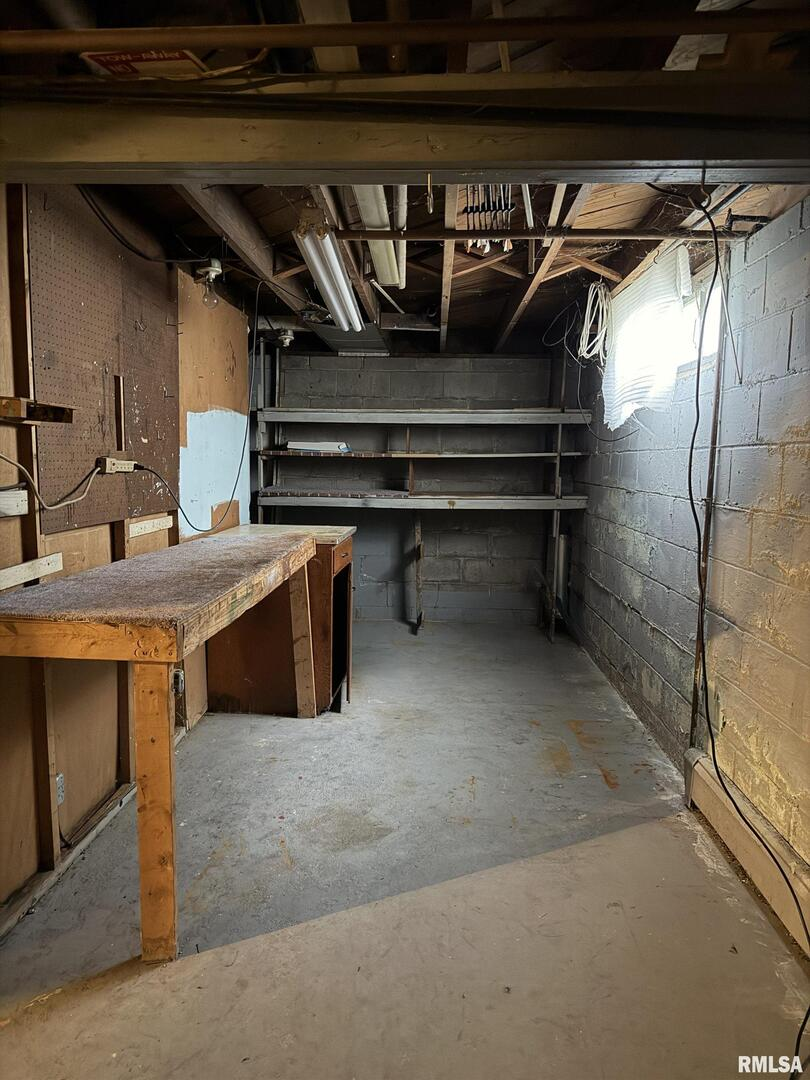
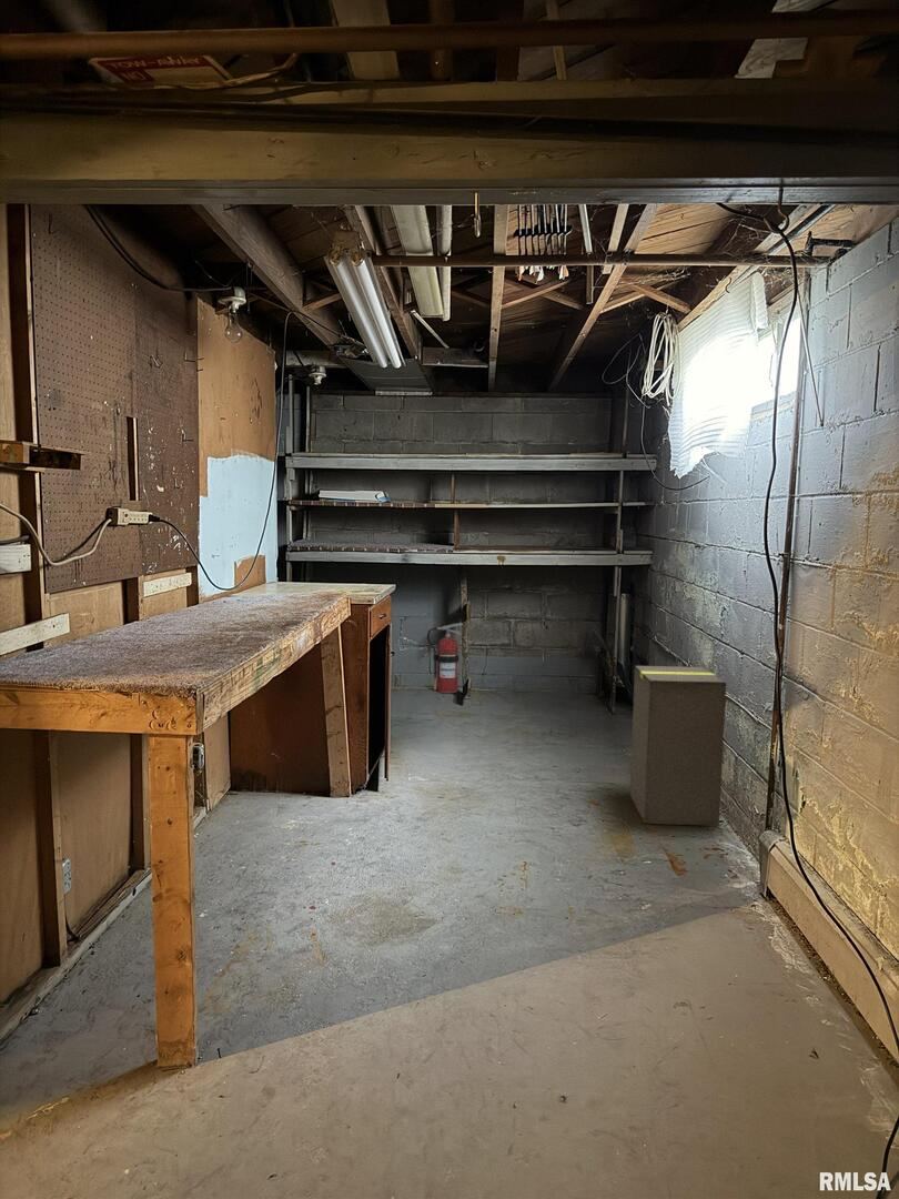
+ fire extinguisher (447, 656)
+ cardboard box (675, 742)
